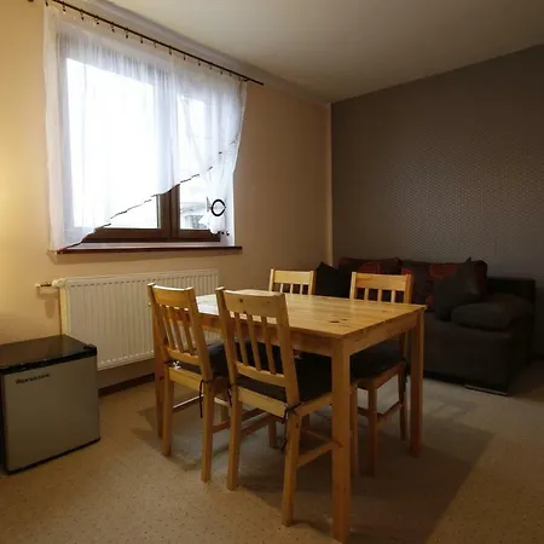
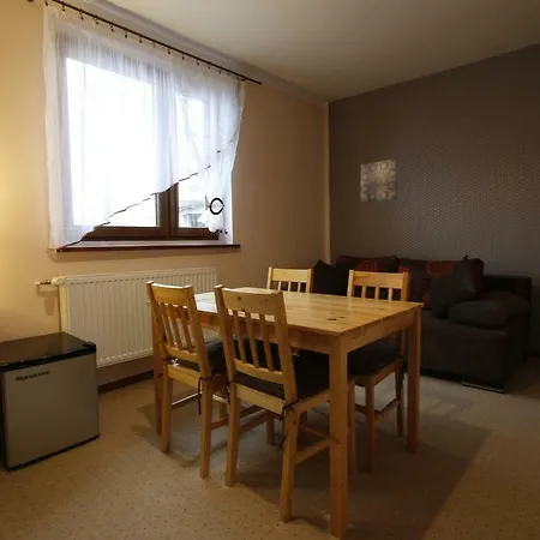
+ wall art (378, 181)
